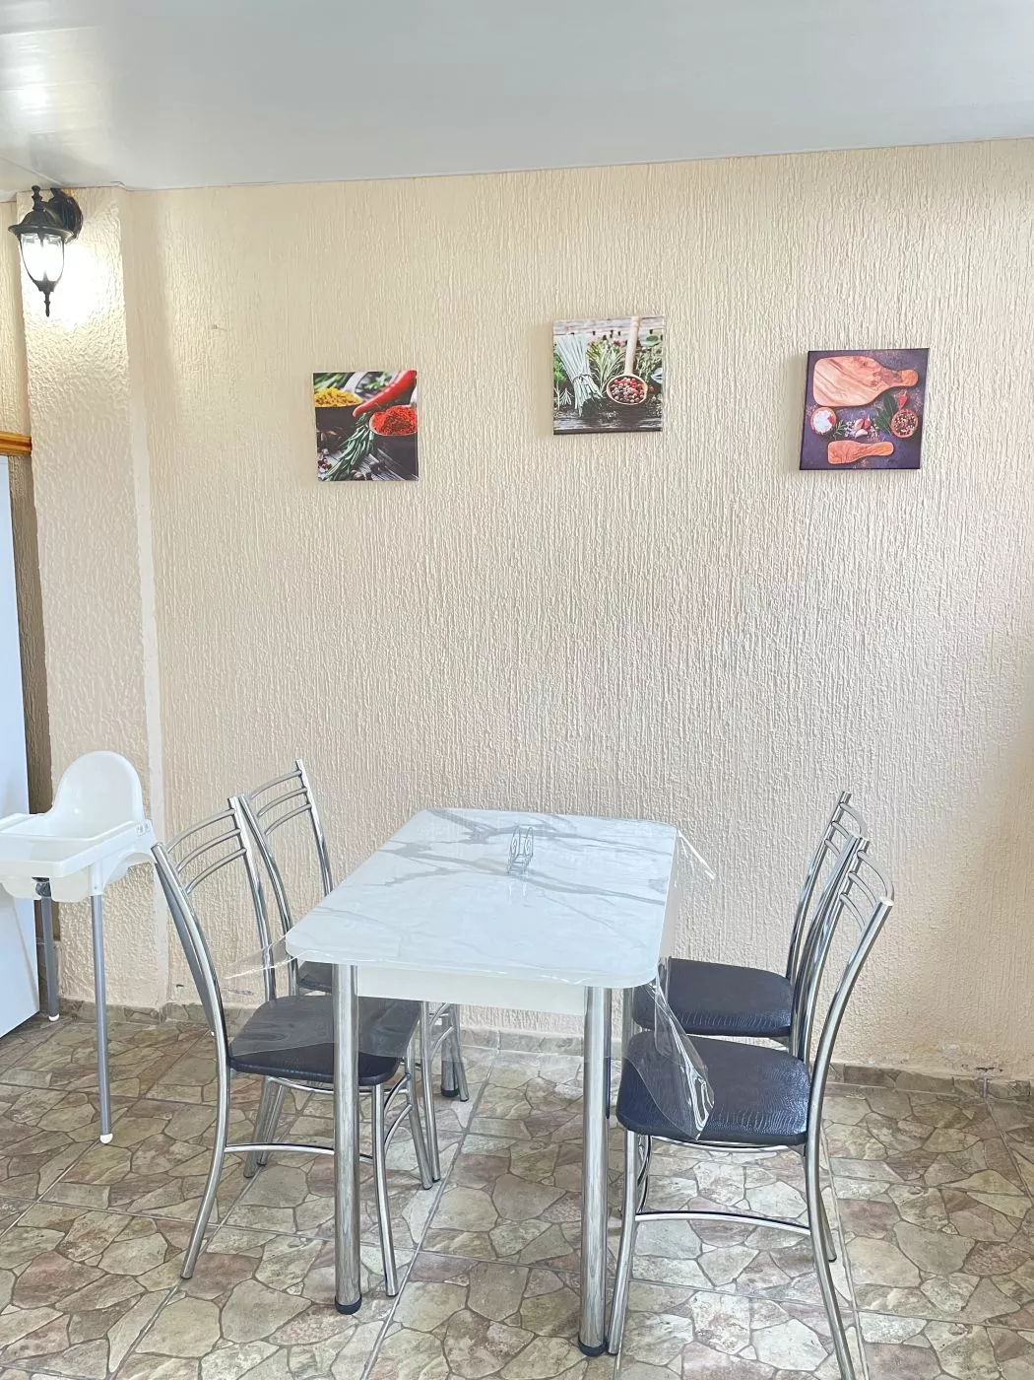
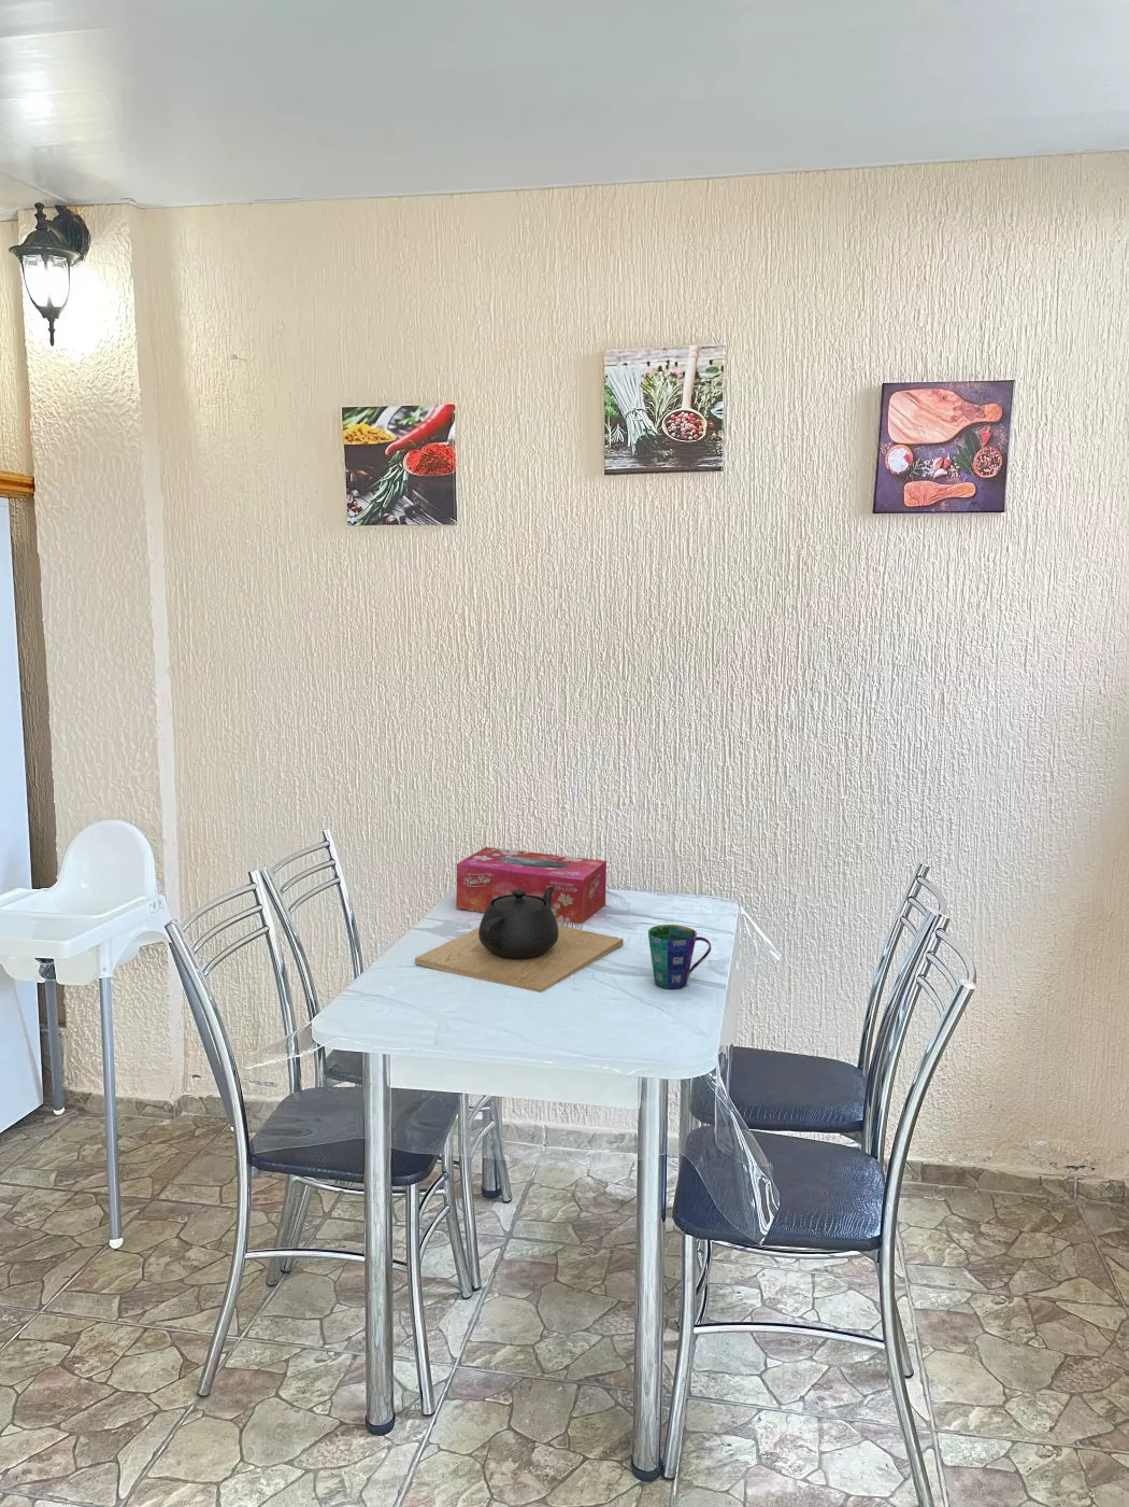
+ teapot (522, 921)
+ cup (678, 958)
+ tissue box (531, 884)
